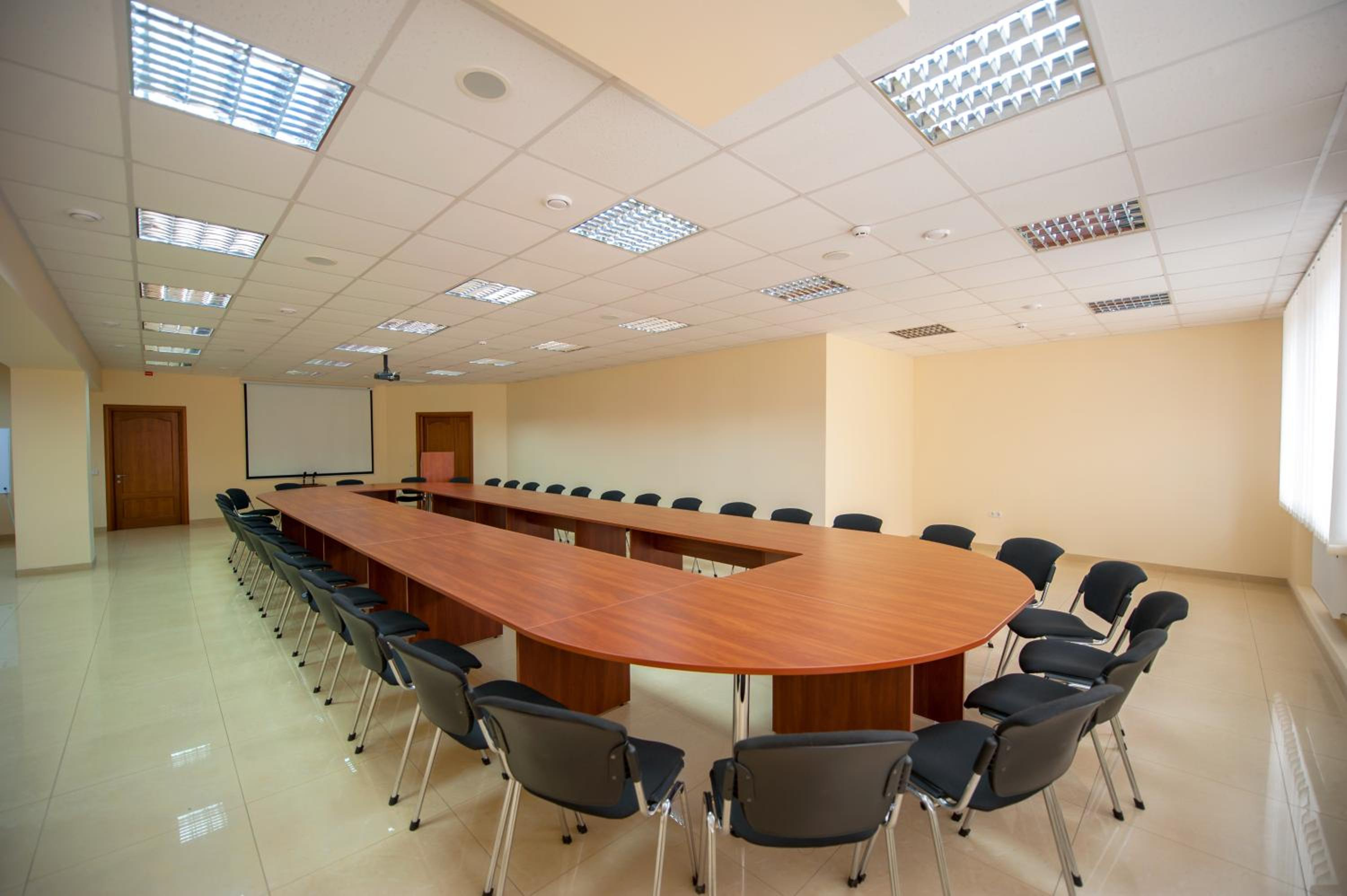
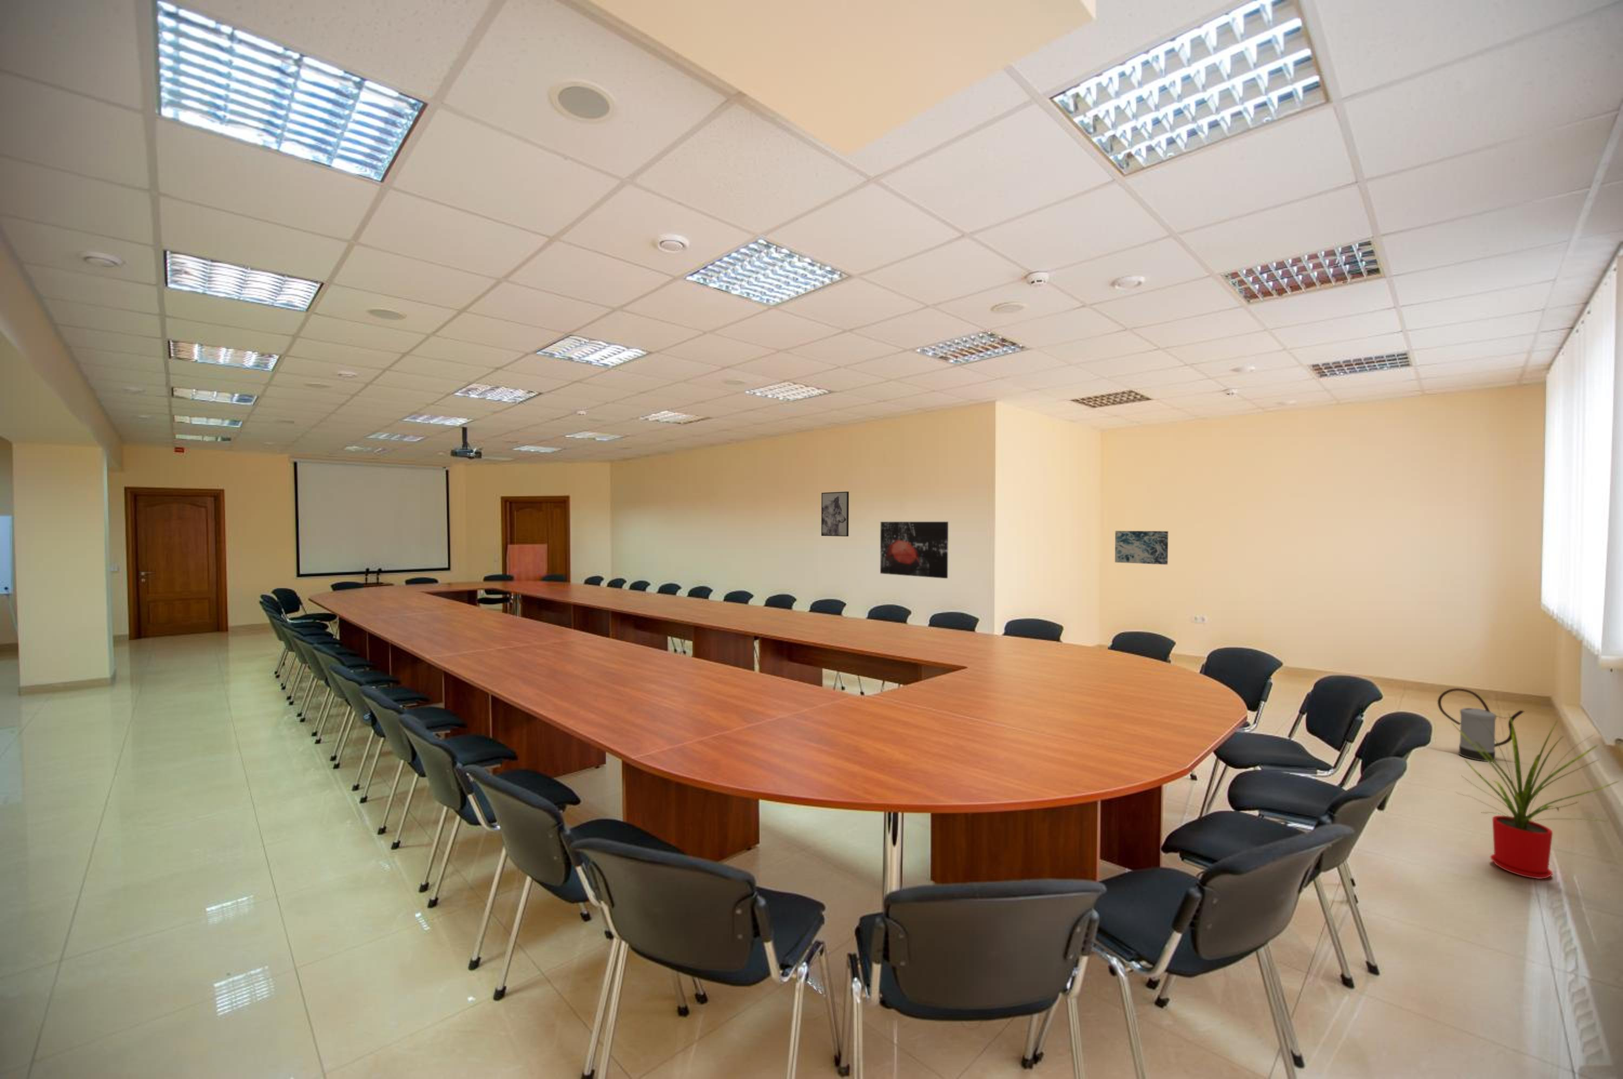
+ wall art (912, 549)
+ wall art (1140, 547)
+ wall art (835, 514)
+ watering can (1480, 724)
+ house plant (1521, 796)
